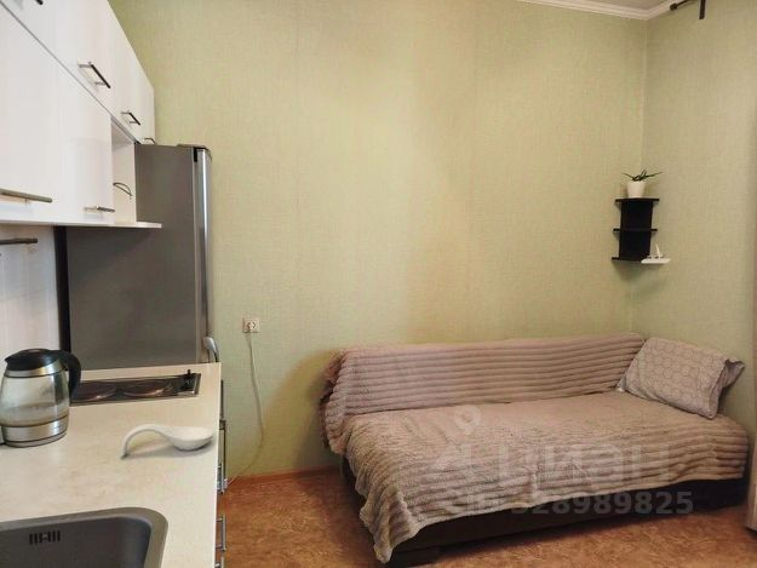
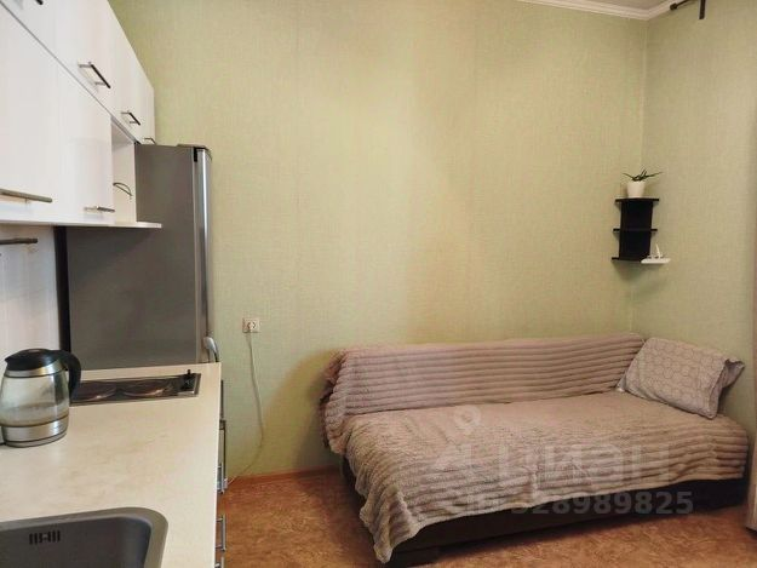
- spoon rest (168, 436)
